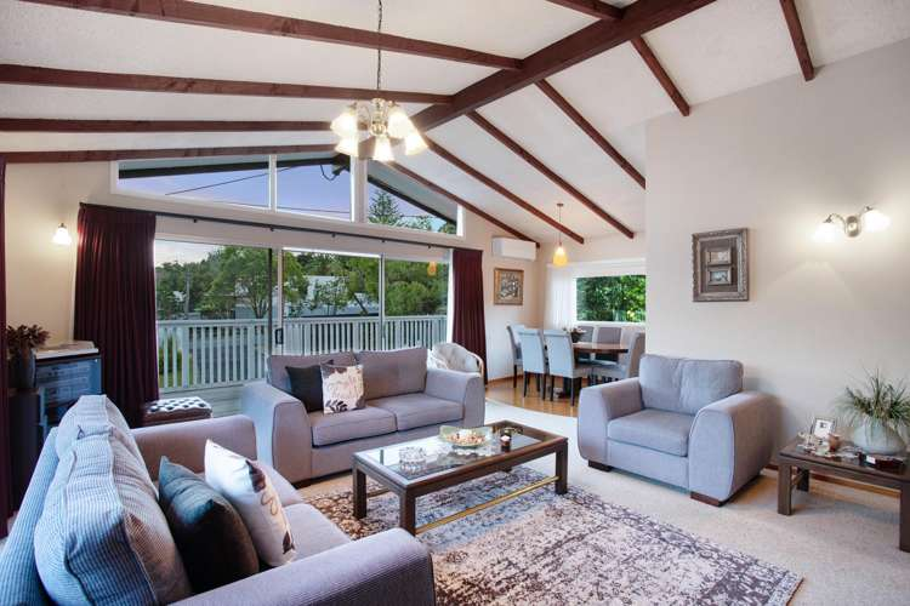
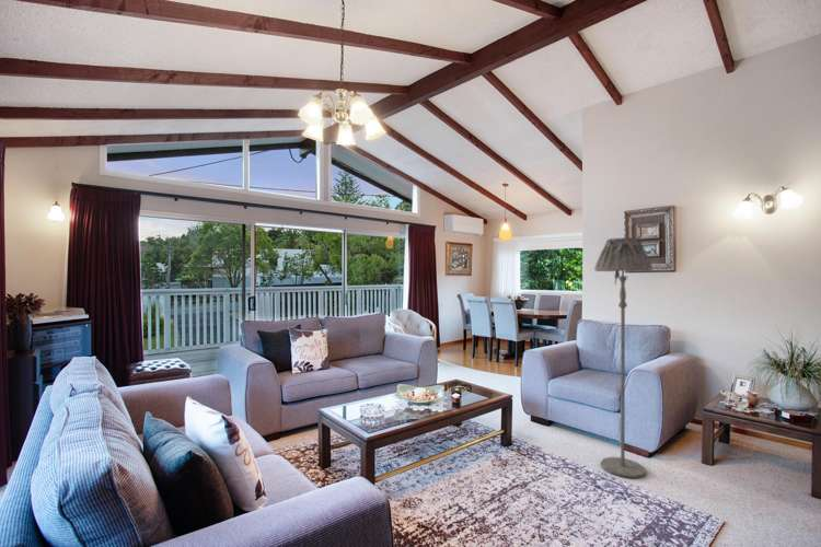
+ floor lamp (622, 353)
